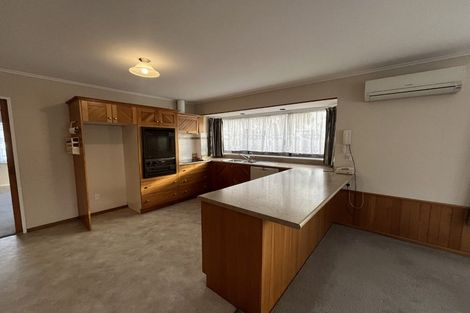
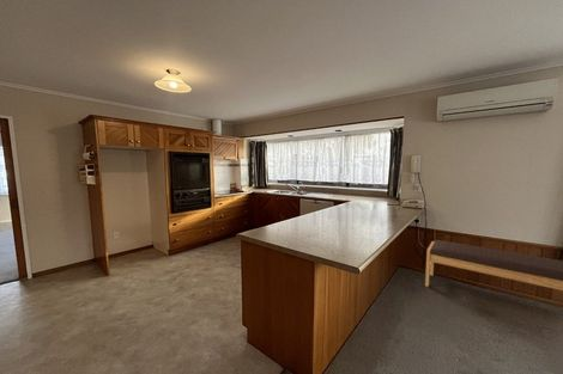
+ bench (494, 275)
